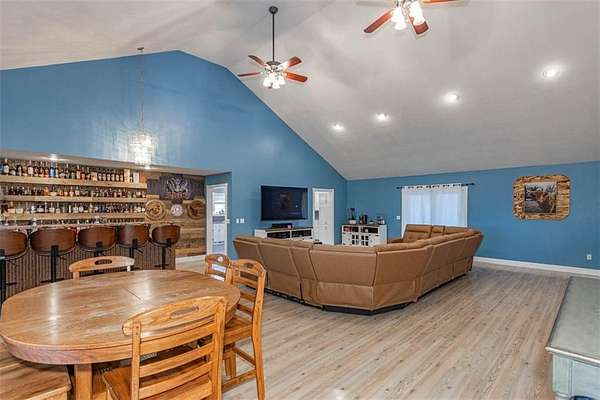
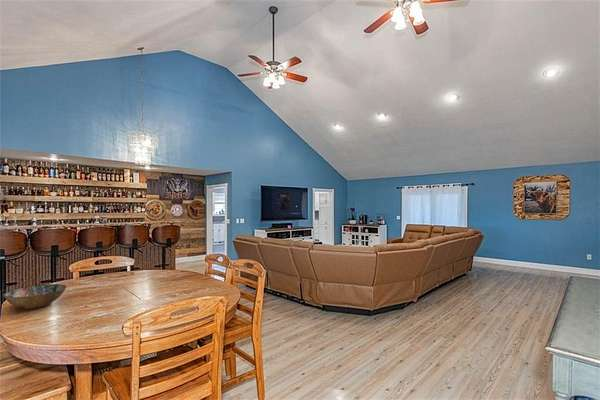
+ wooden bowl (36, 297)
